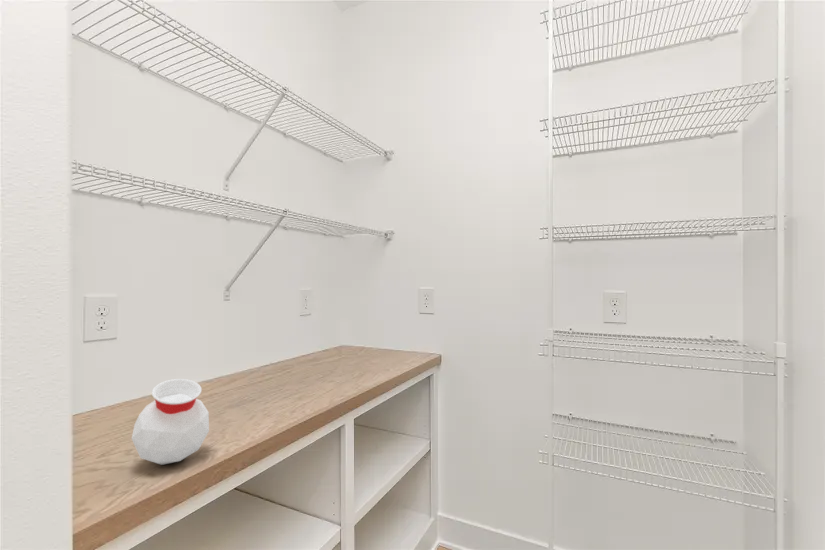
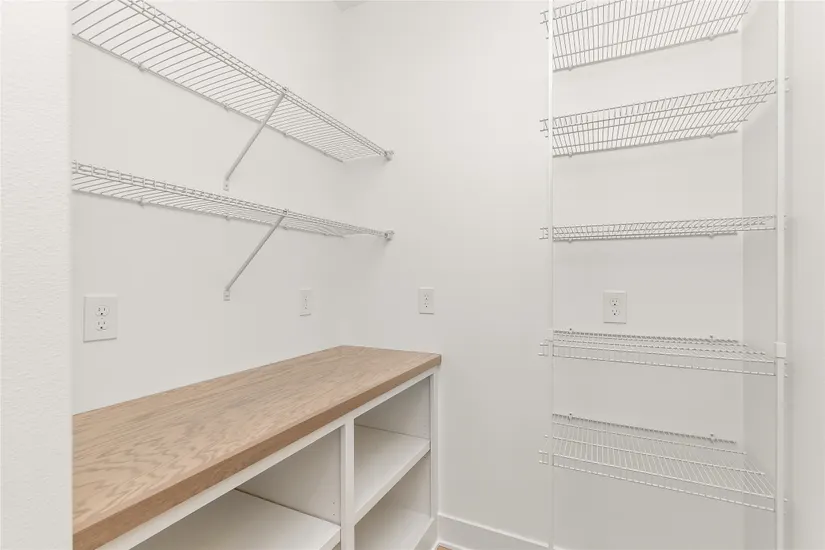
- jar (172, 420)
